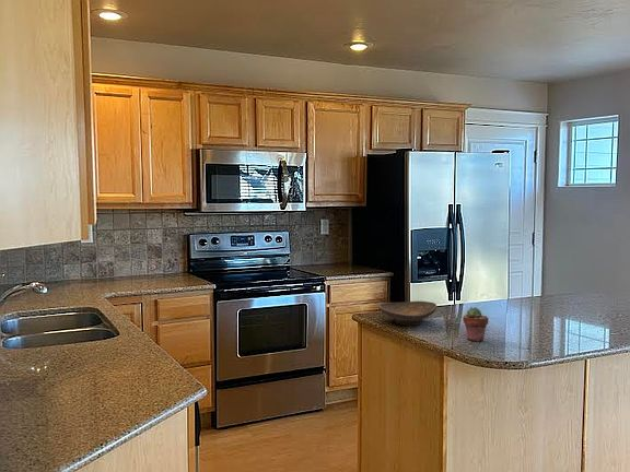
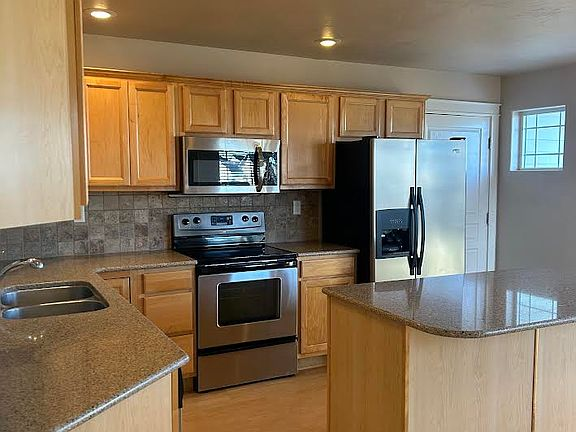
- potted succulent (475, 322)
- decorative bowl (407, 312)
